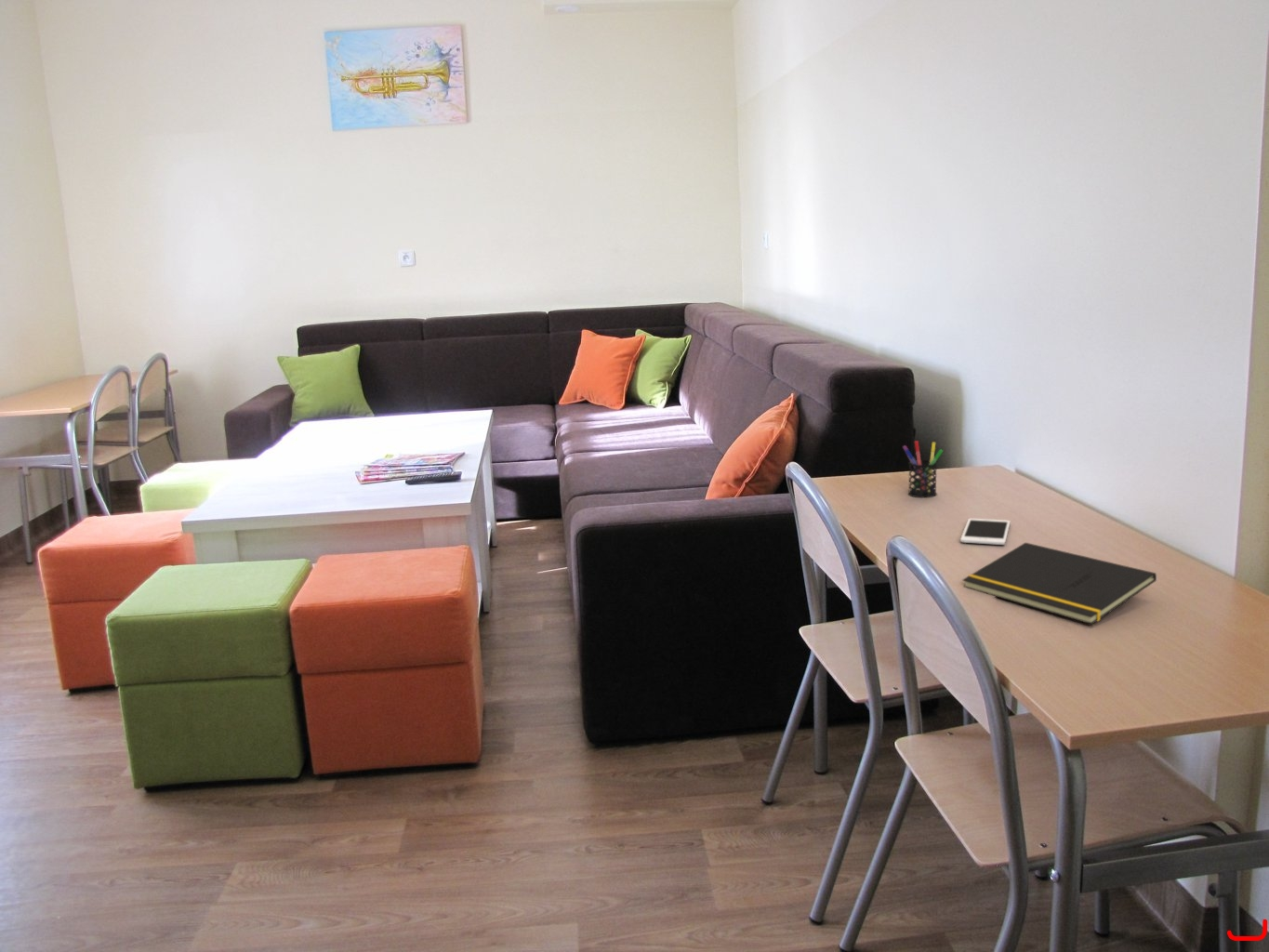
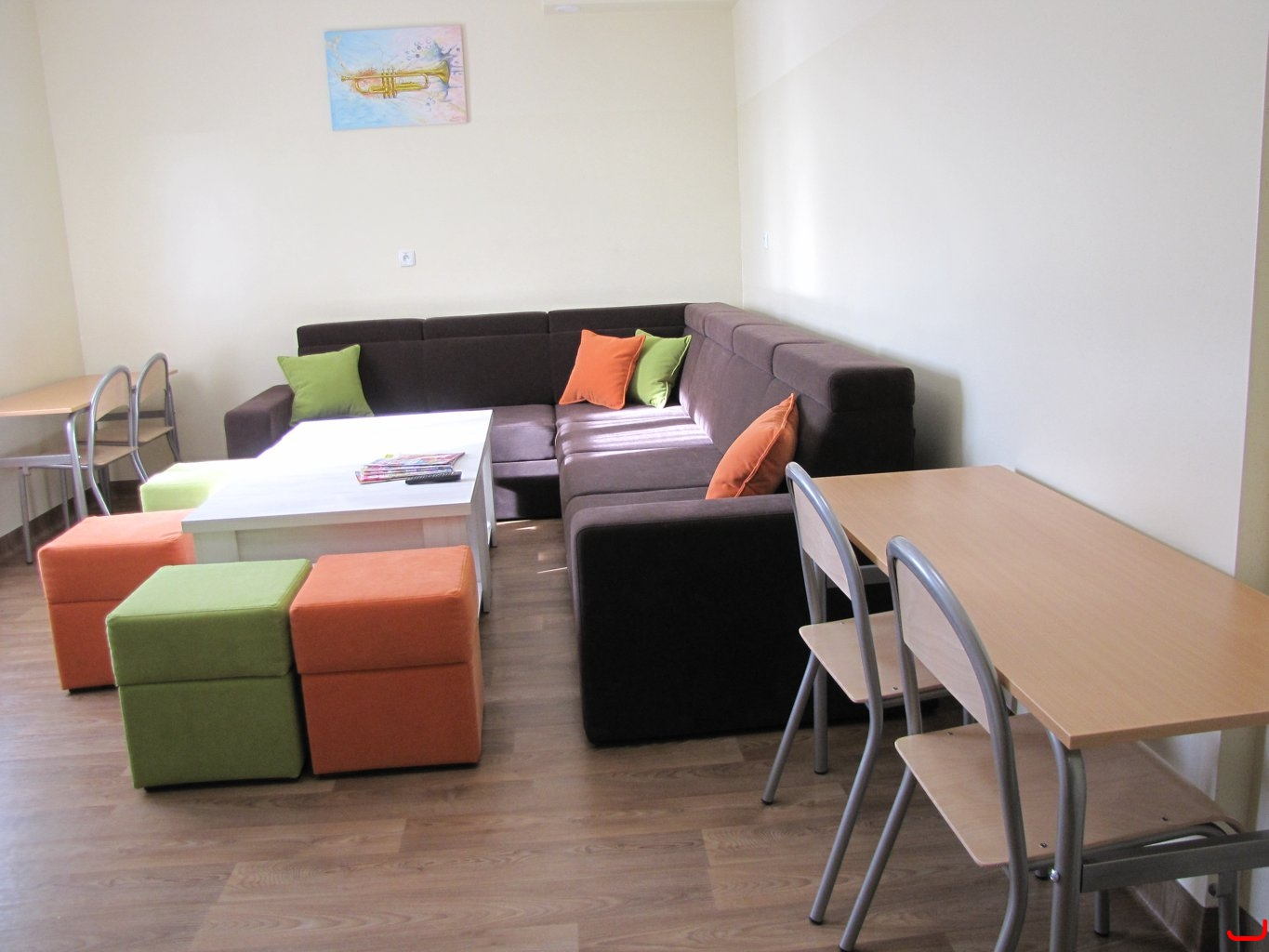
- notepad (1056, 580)
- pen holder (925, 468)
- cell phone (985, 531)
